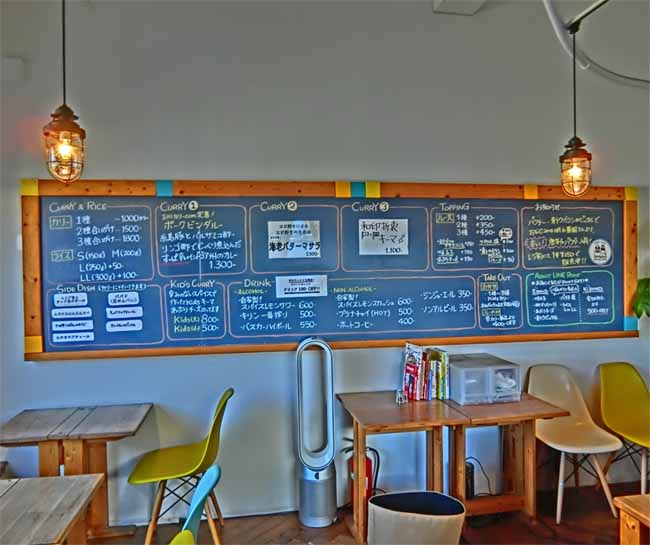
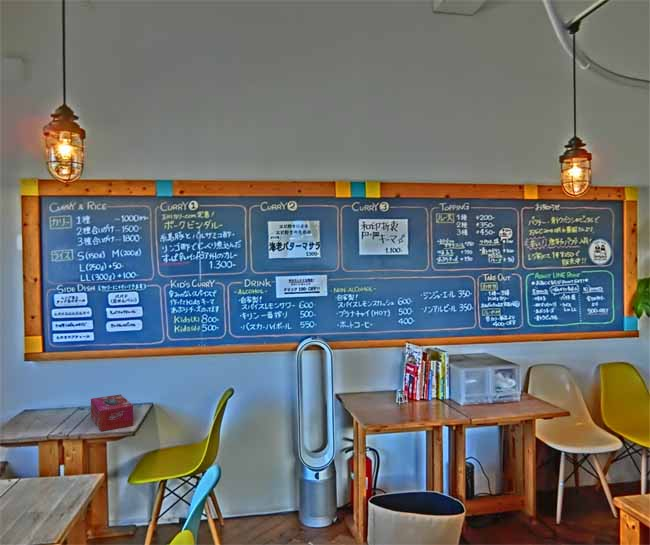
+ tissue box (111, 411)
